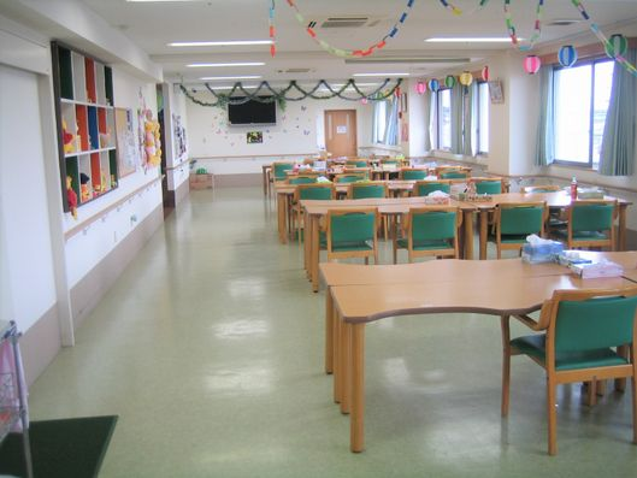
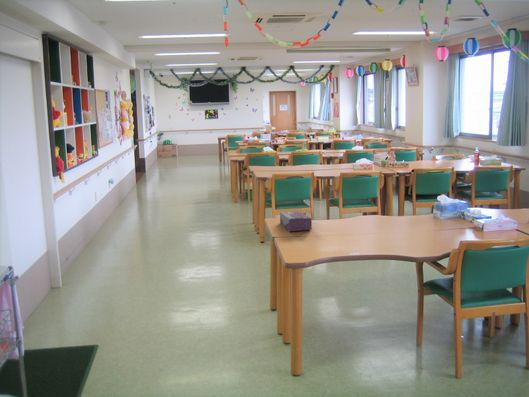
+ tissue box (295, 220)
